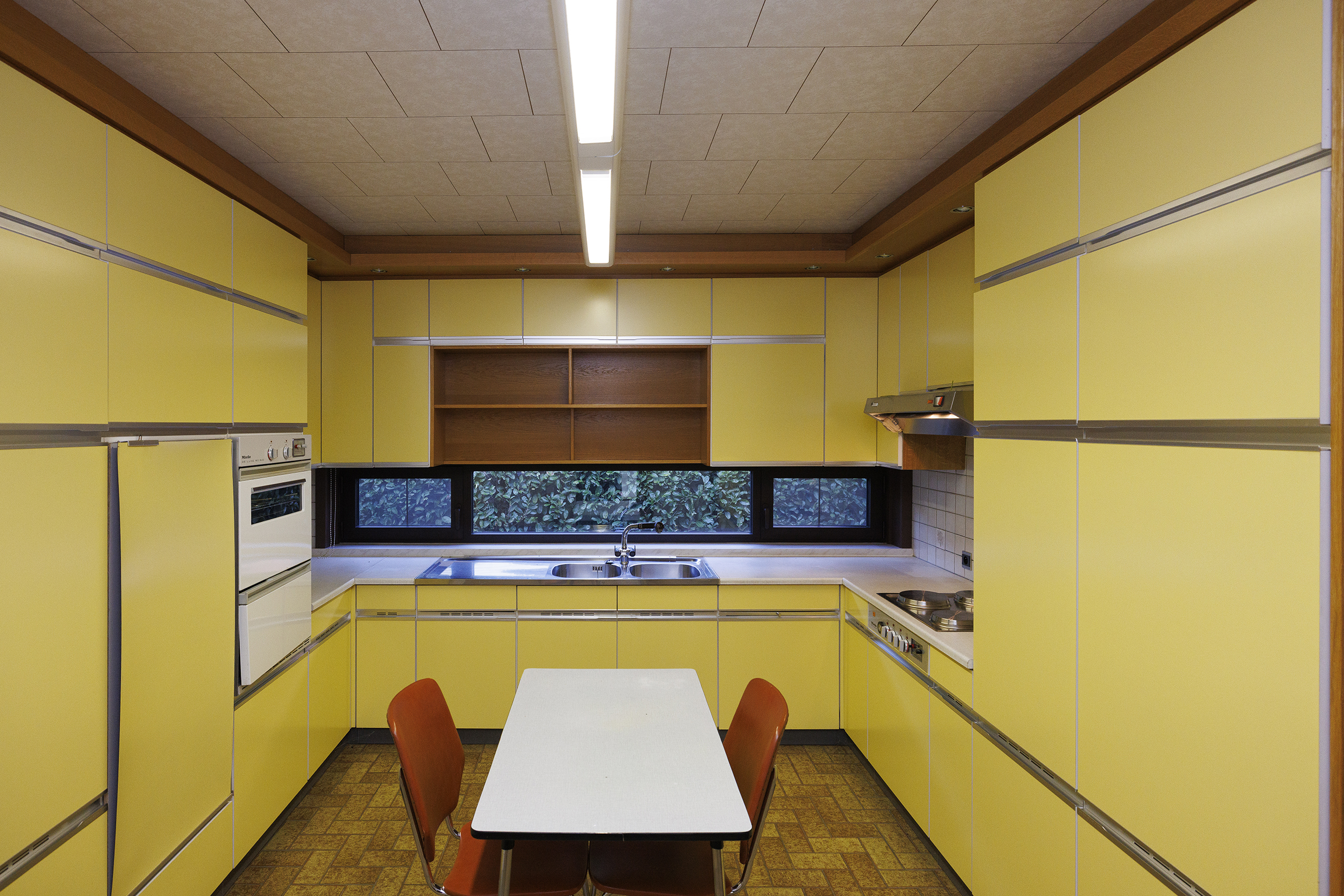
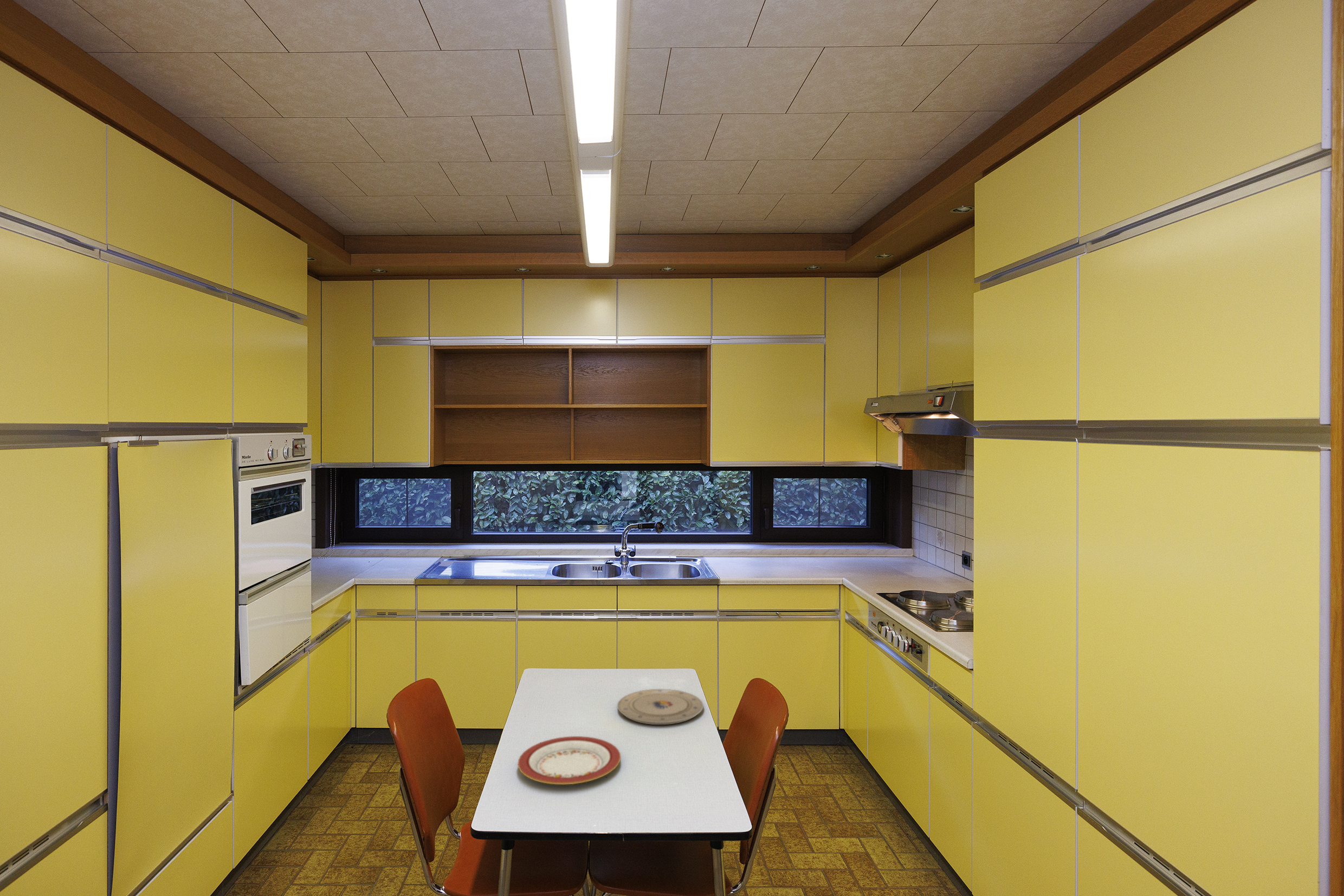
+ plate (570, 762)
+ plate (660, 706)
